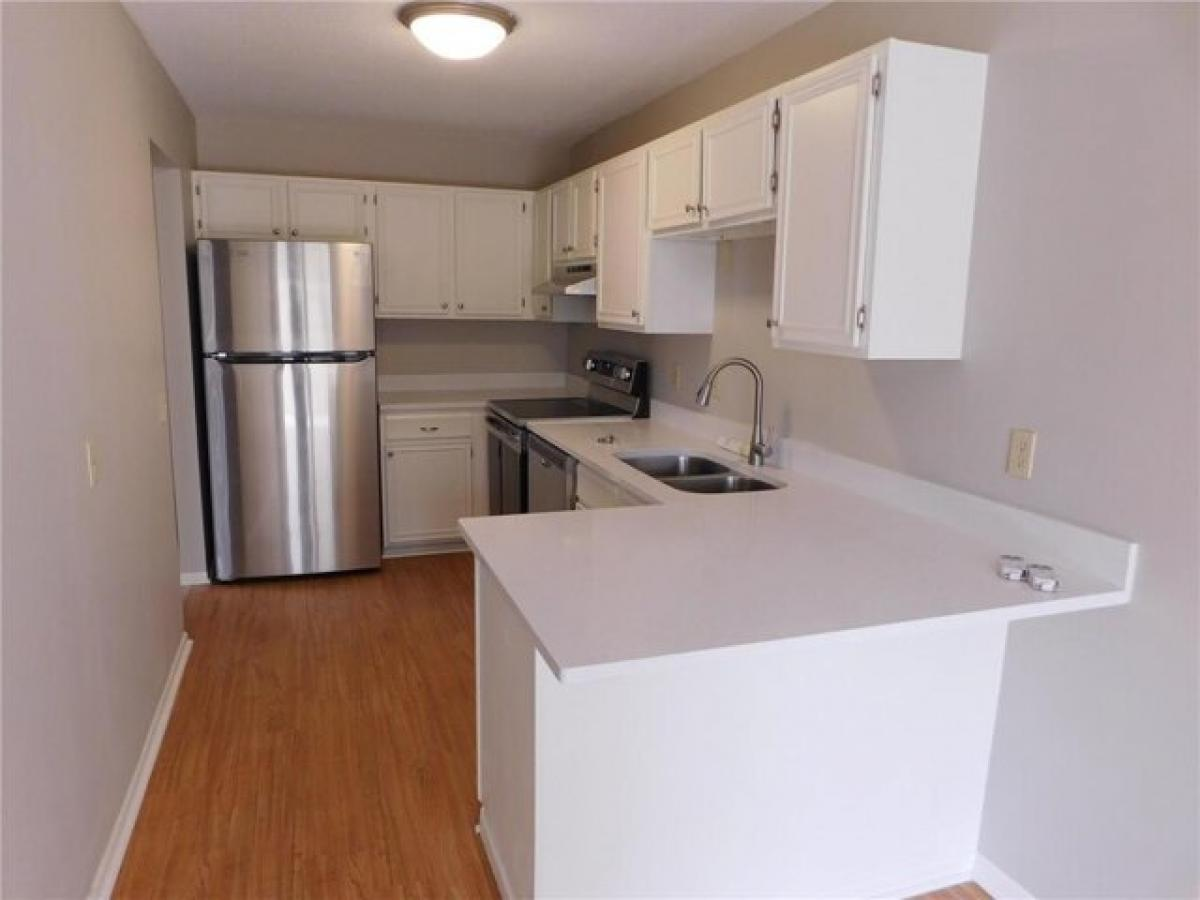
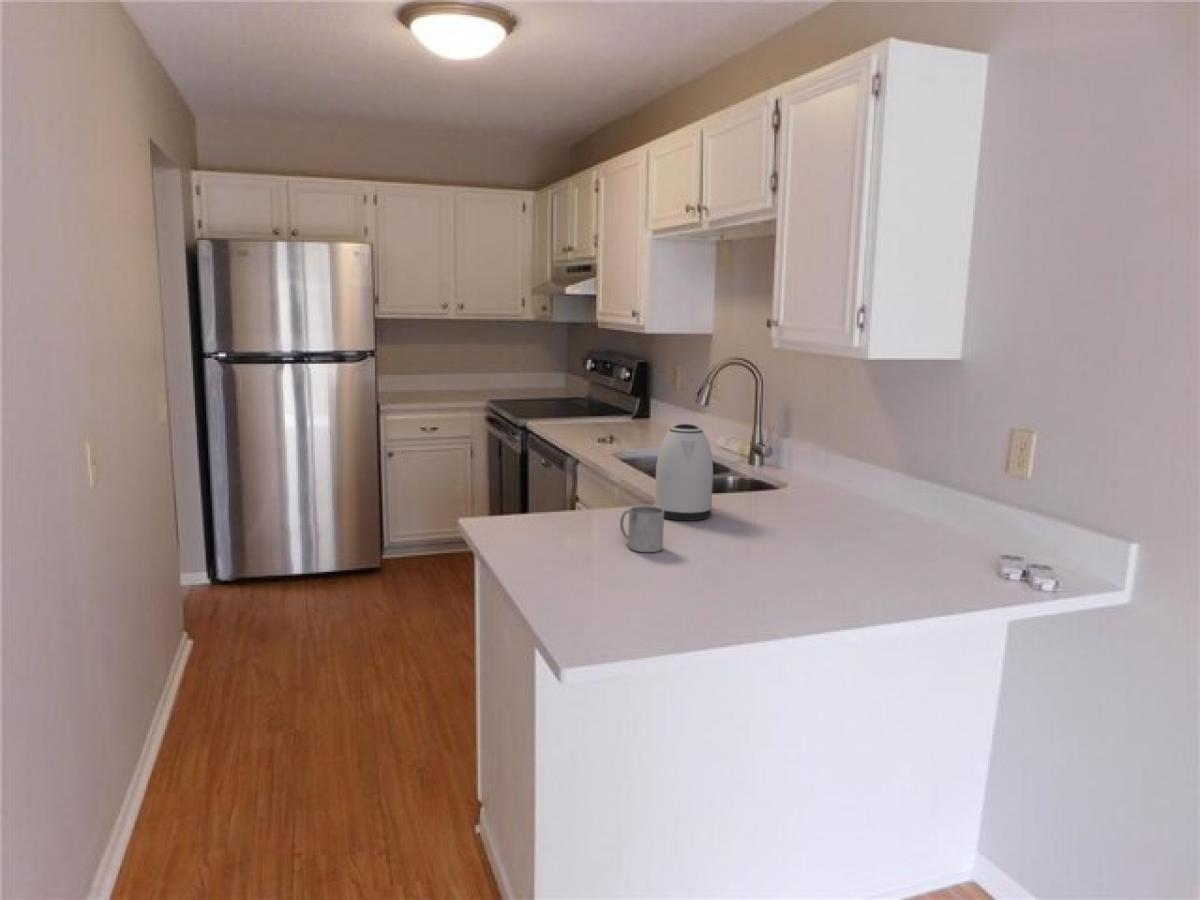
+ kettle (683, 467)
+ mug (640, 527)
